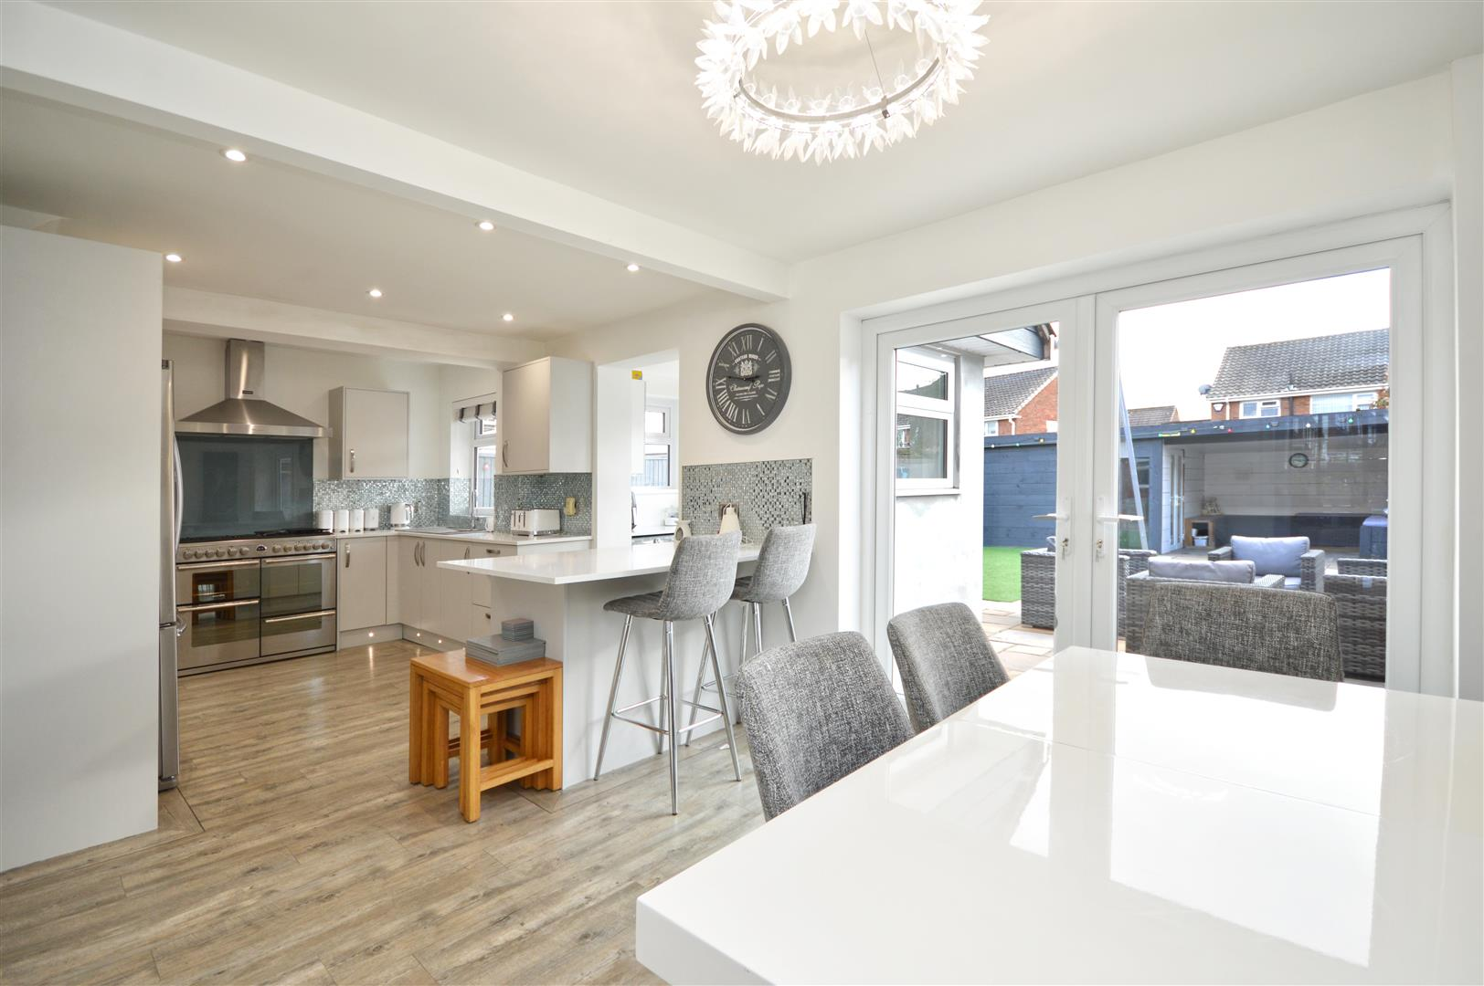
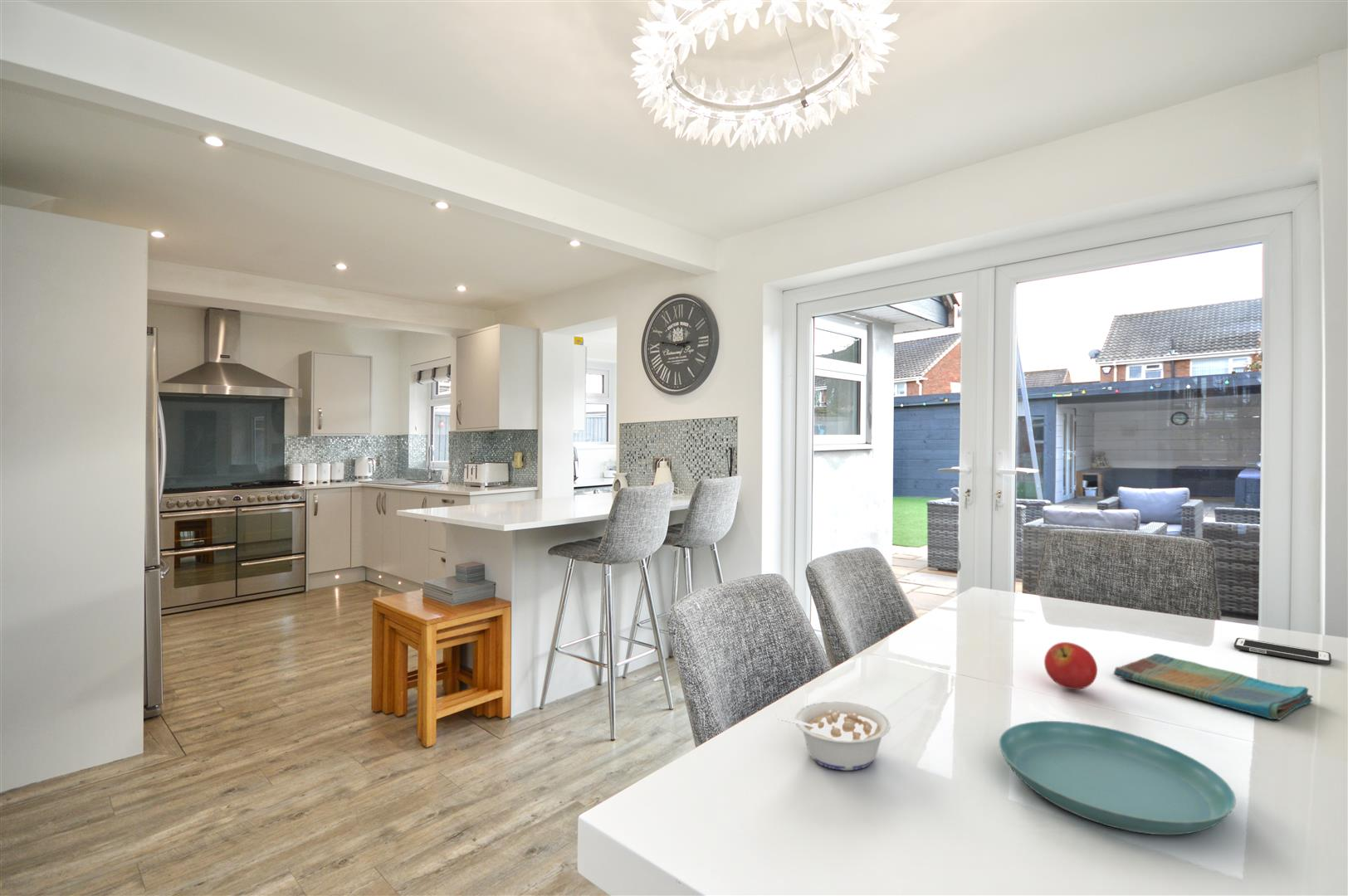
+ saucer (1106, 775)
+ fruit (1070, 665)
+ cell phone (1281, 650)
+ dish towel (1208, 682)
+ legume (839, 735)
